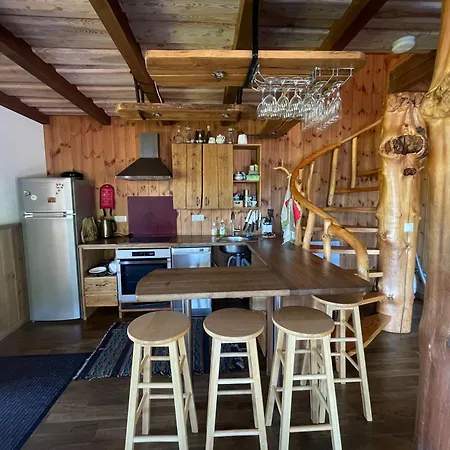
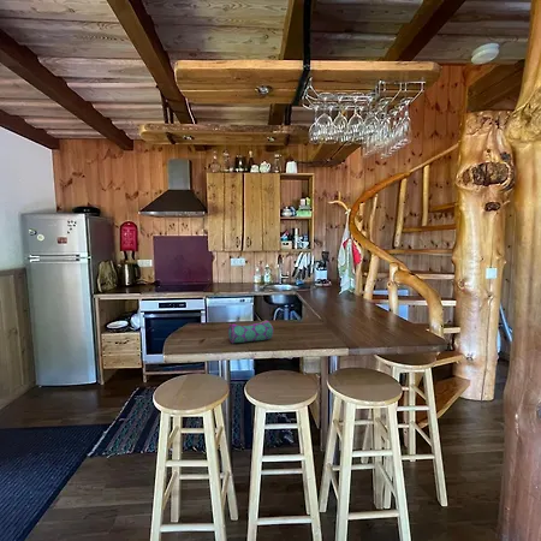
+ pencil case (250, 331)
